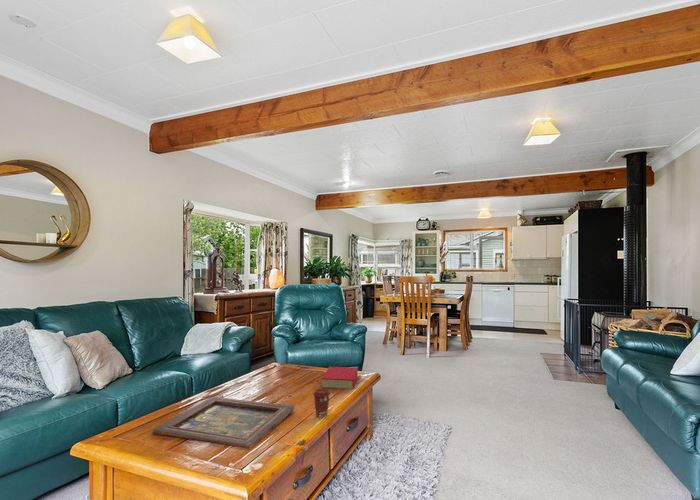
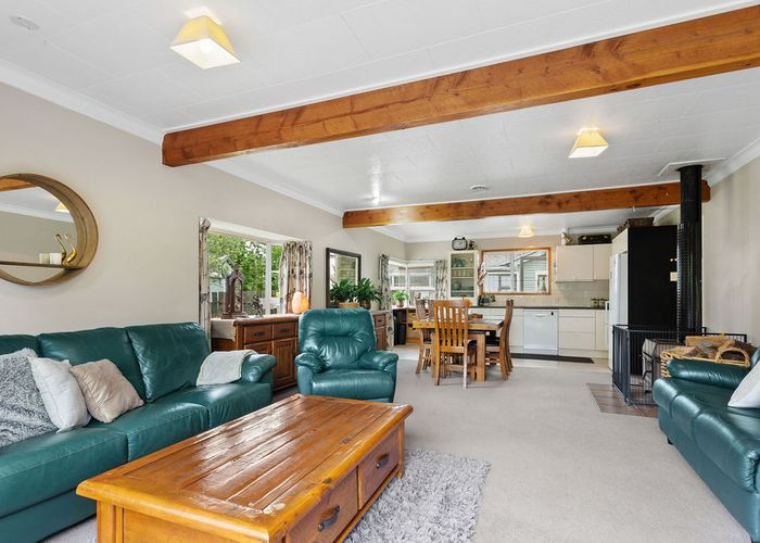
- religious icon (228, 419)
- book (340, 377)
- coffee cup (321, 403)
